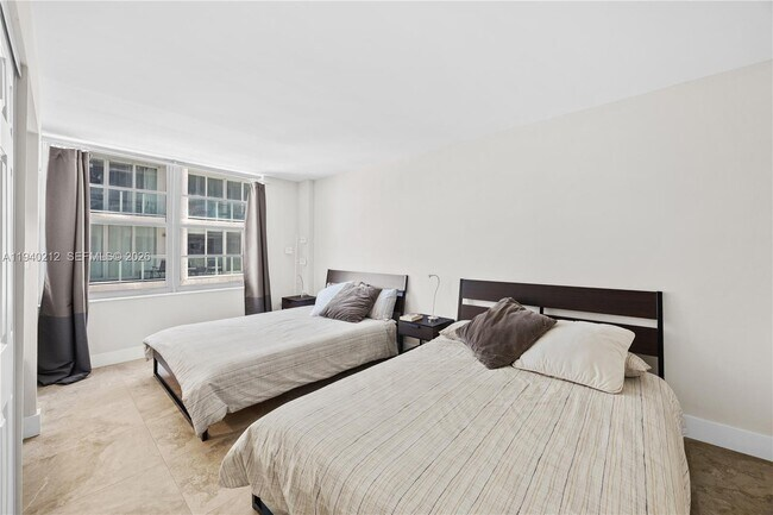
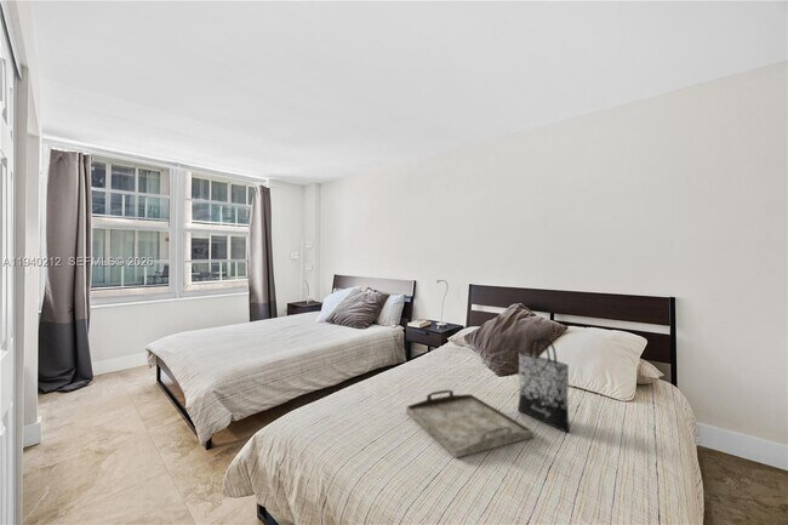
+ serving tray (464, 415)
+ tote bag (542, 378)
